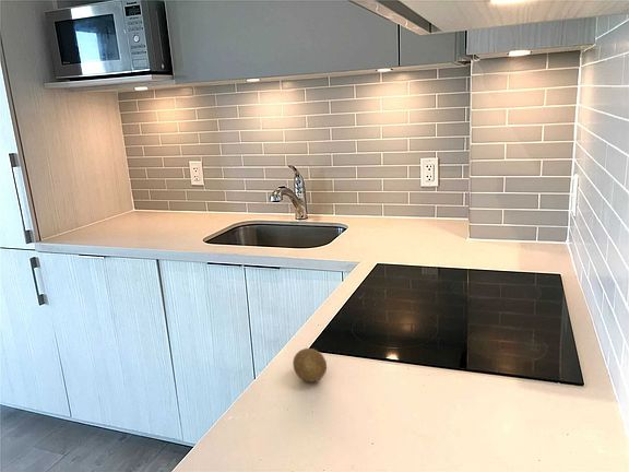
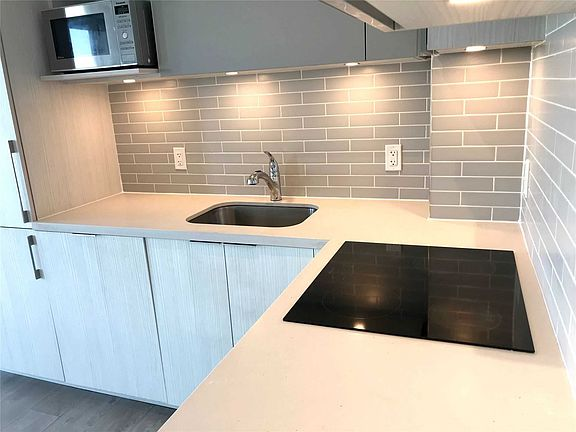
- fruit (309, 364)
